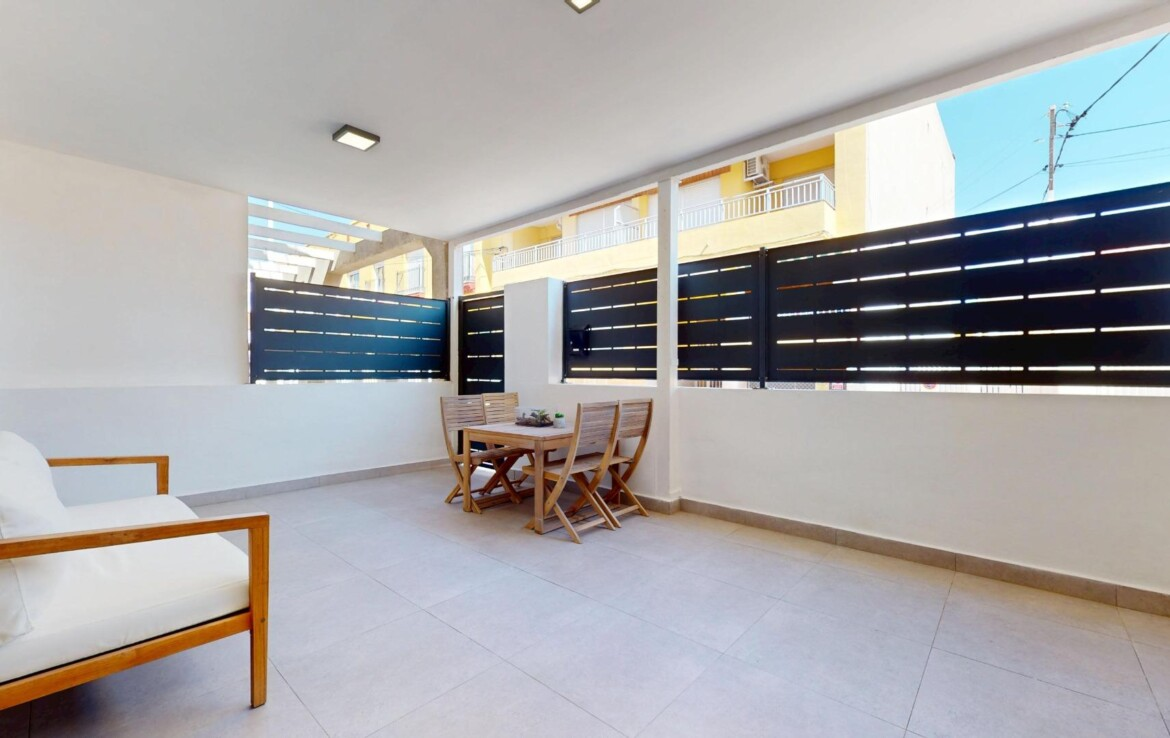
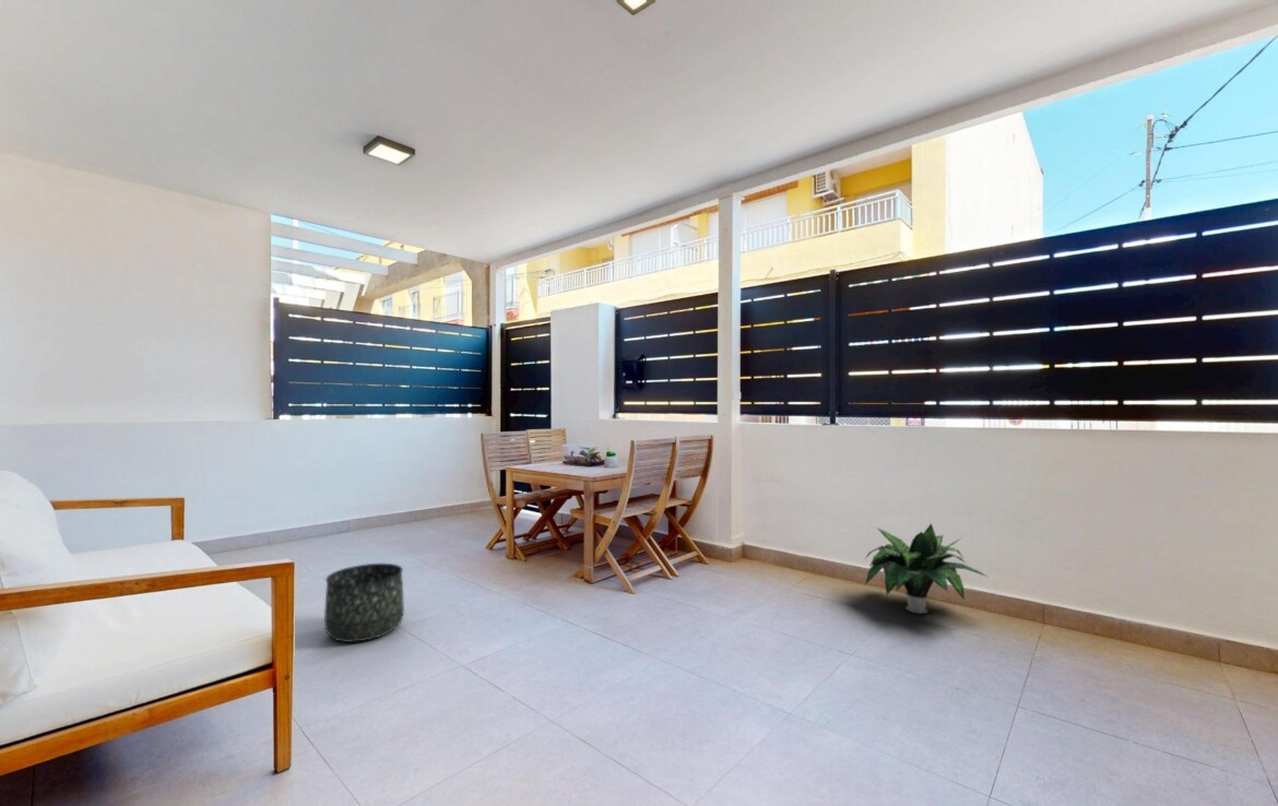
+ basket (365, 602)
+ potted plant (920, 568)
